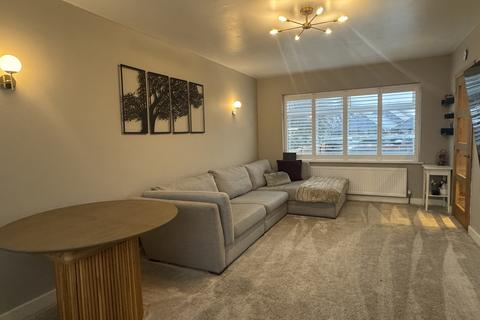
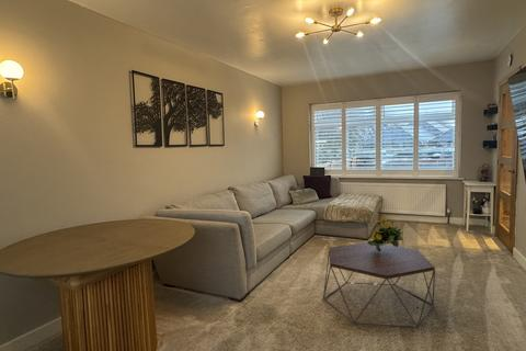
+ coffee table (376, 276)
+ flowering plant (387, 234)
